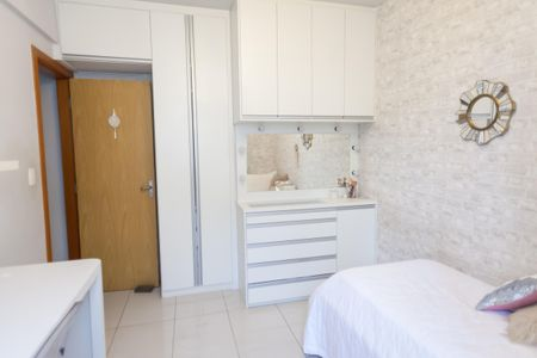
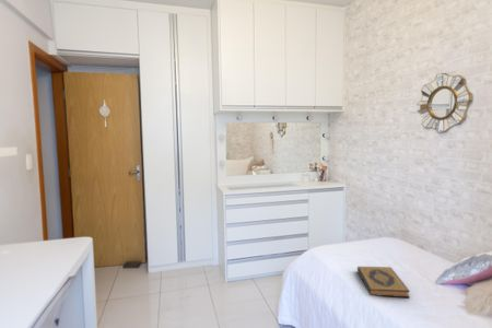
+ hardback book (380, 280)
